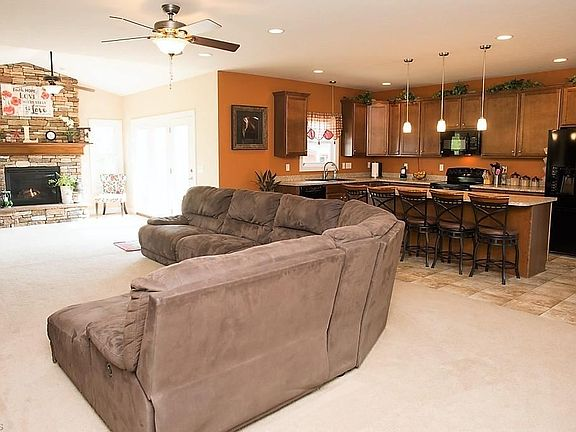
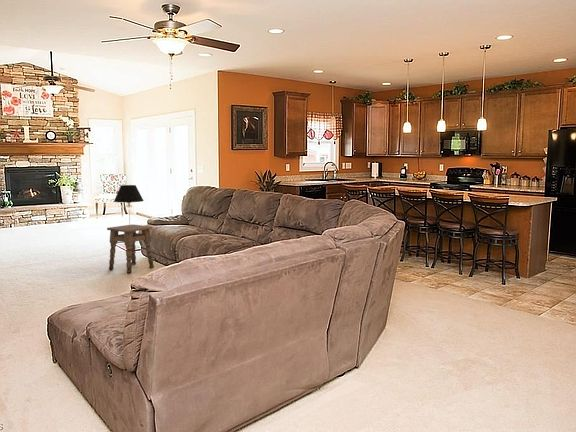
+ side table (130, 247)
+ table lamp (129, 205)
